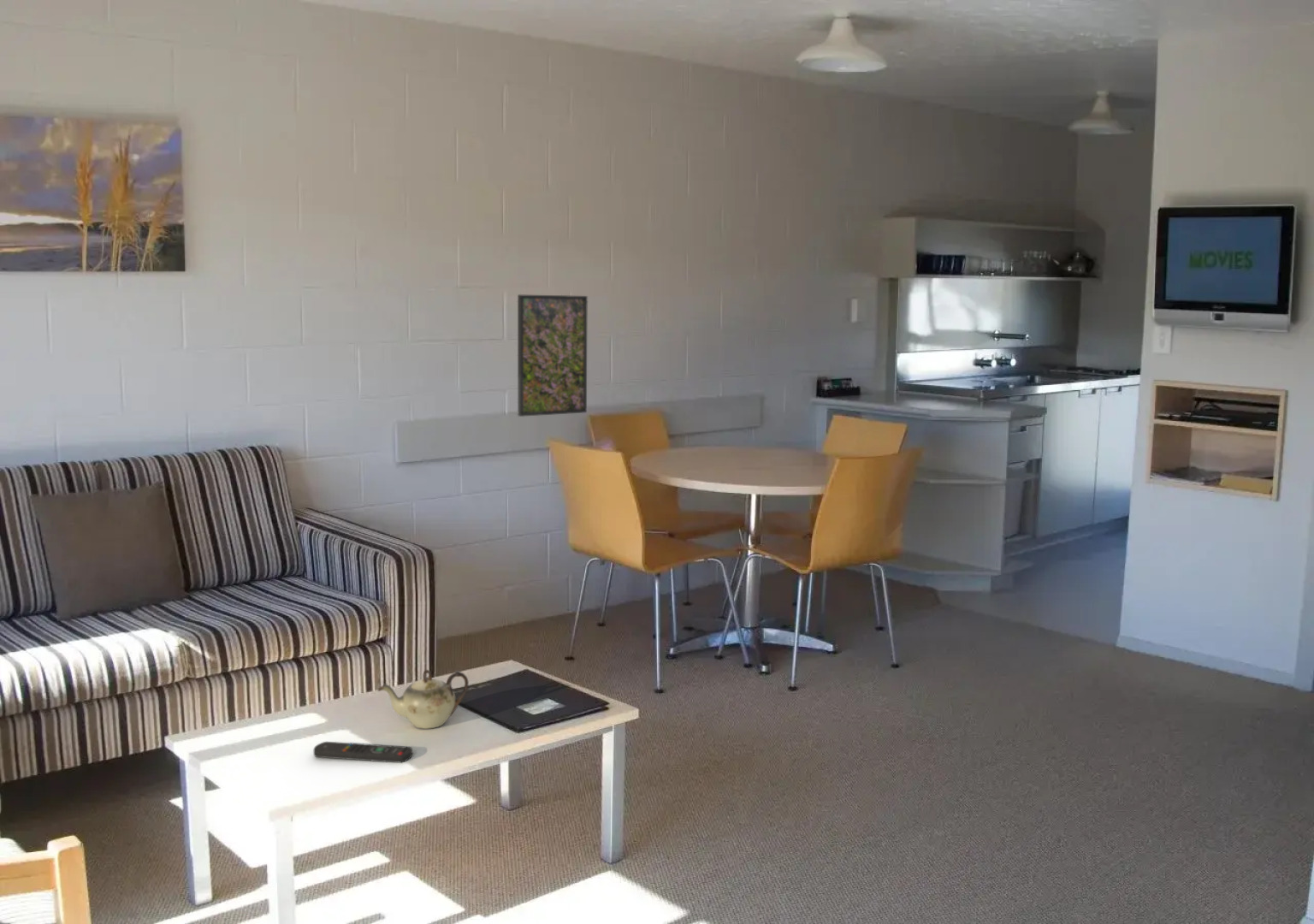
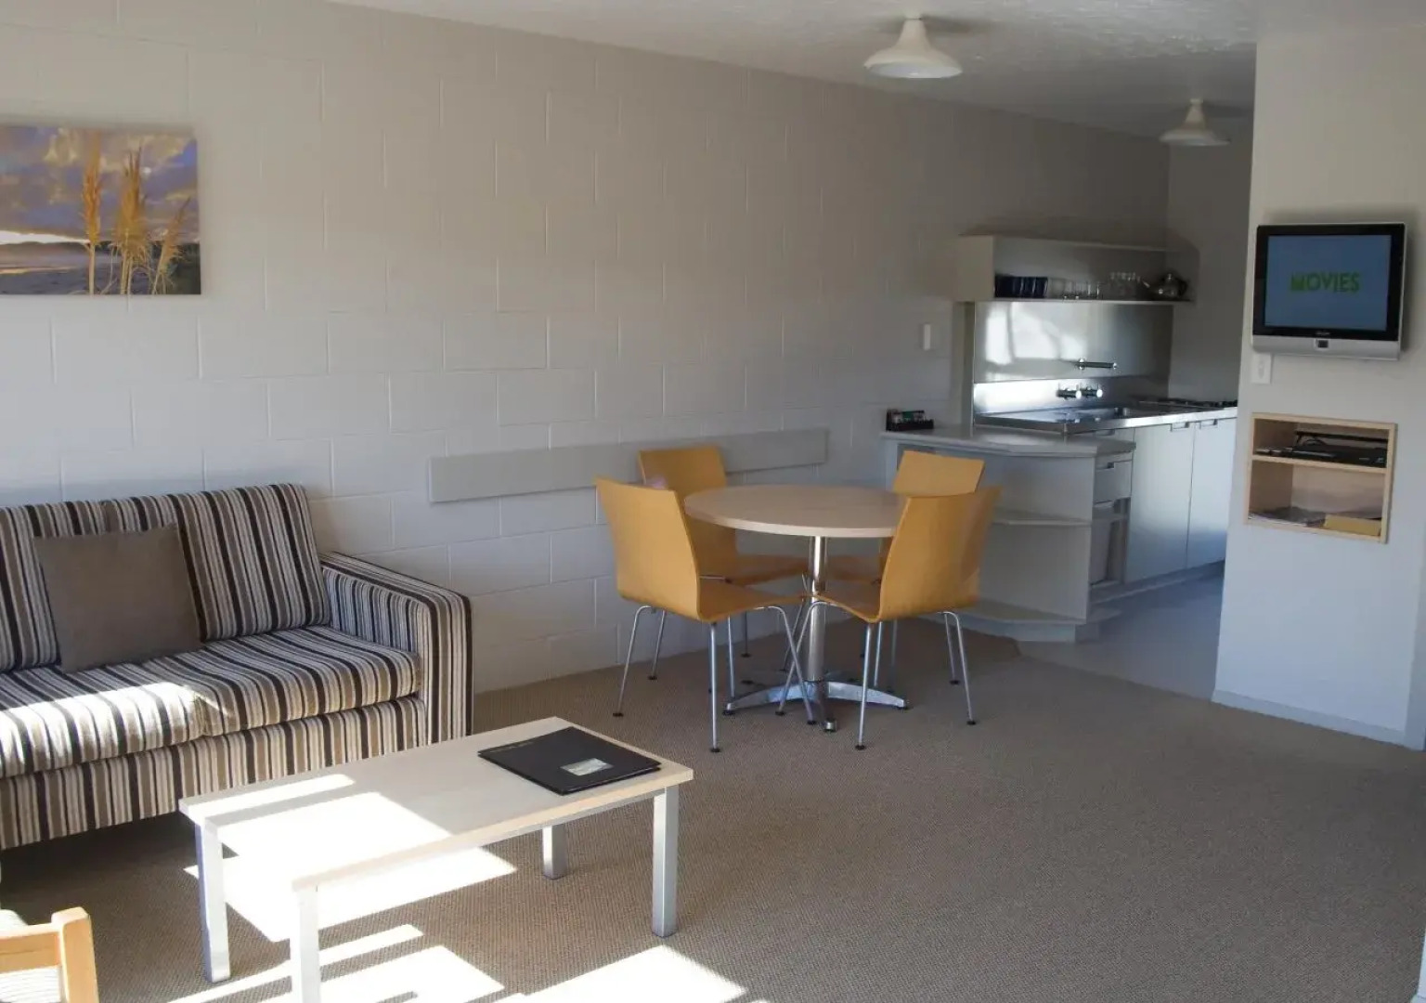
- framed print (553, 355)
- remote control (363, 751)
- teapot (423, 697)
